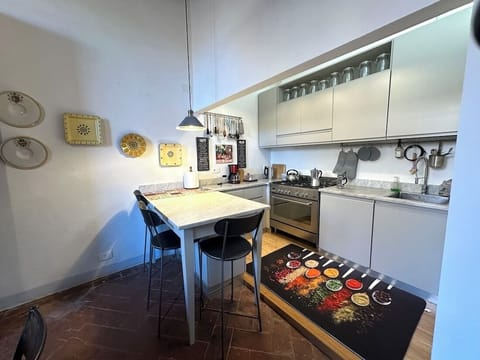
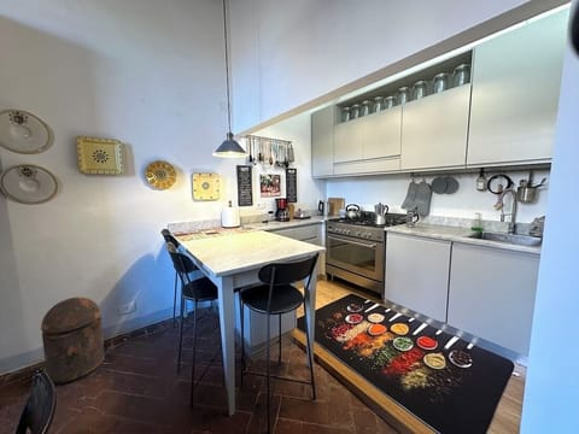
+ trash can (74, 334)
